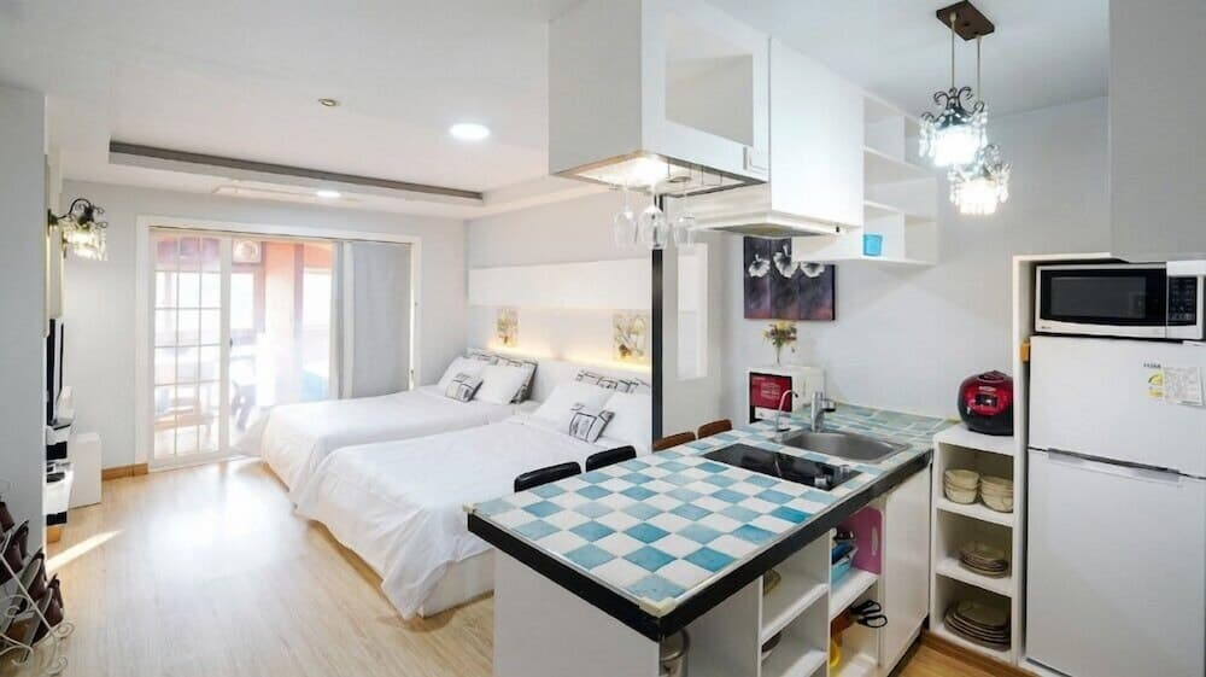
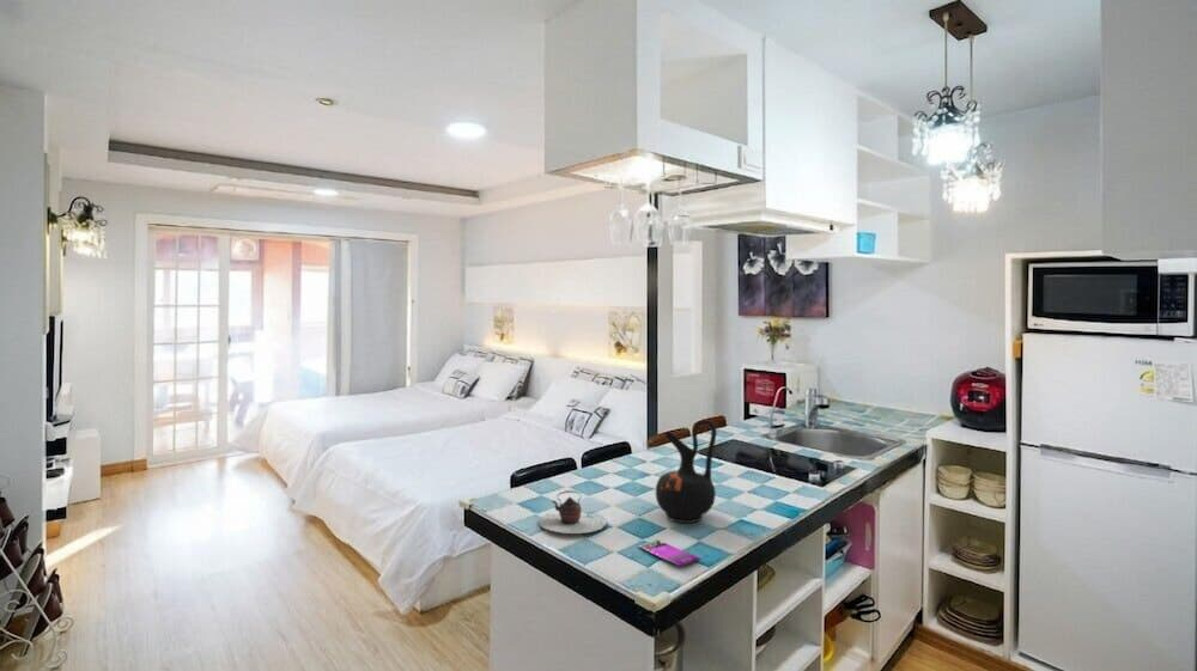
+ smartphone (668, 551)
+ ceramic jug (685, 468)
+ teapot (572, 506)
